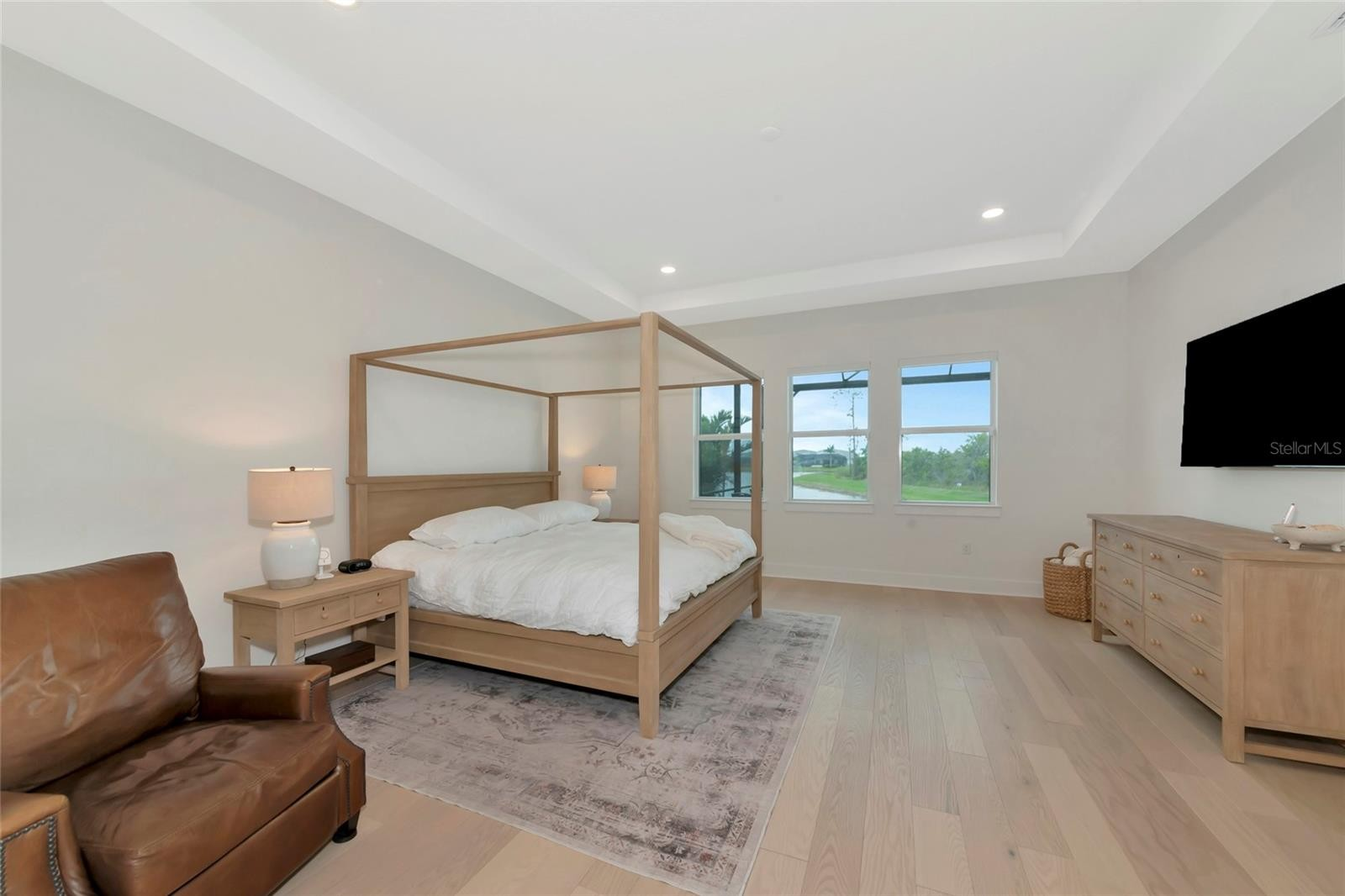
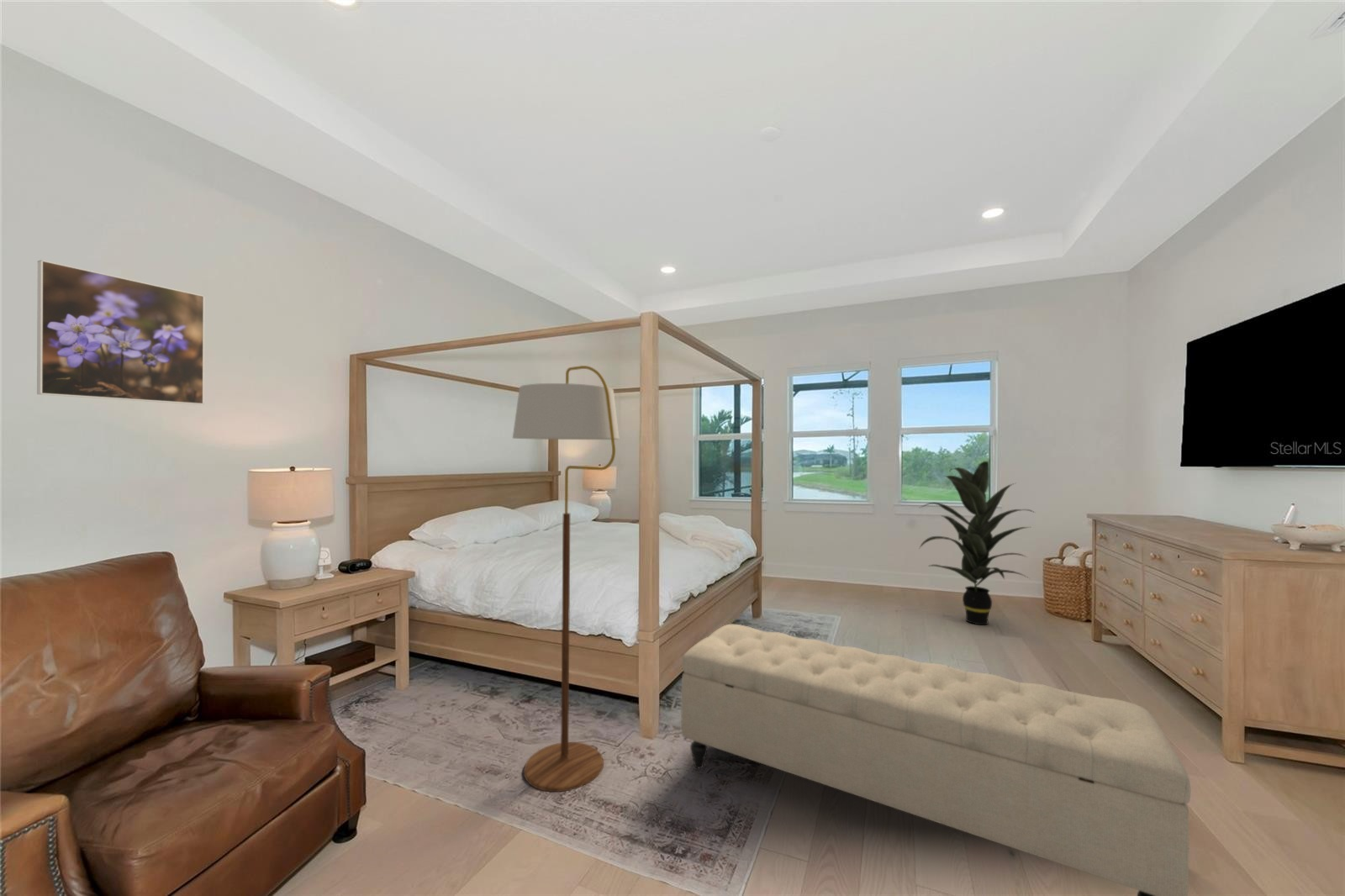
+ bench (889, 735)
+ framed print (129, 340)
+ floor lamp (569, 568)
+ indoor plant (975, 541)
